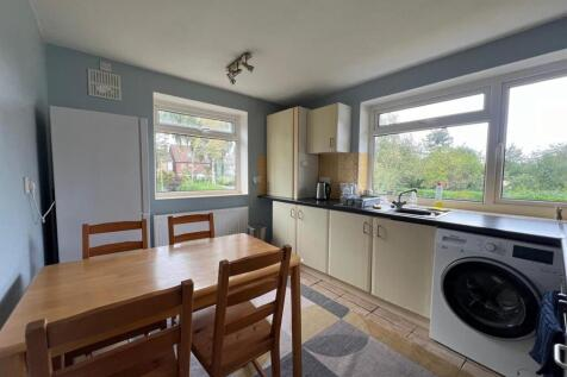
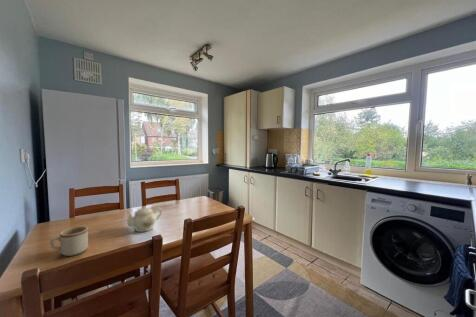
+ teapot (145, 217)
+ mug (70, 242)
